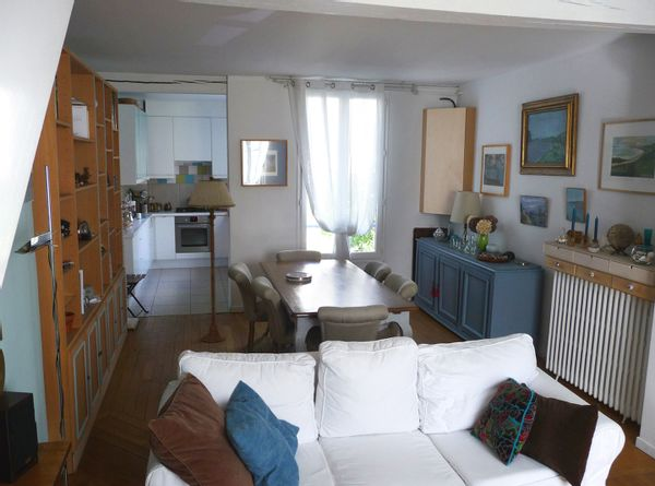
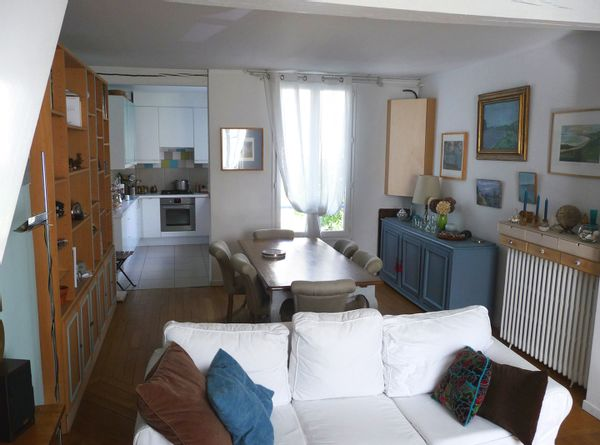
- floor lamp (212, 259)
